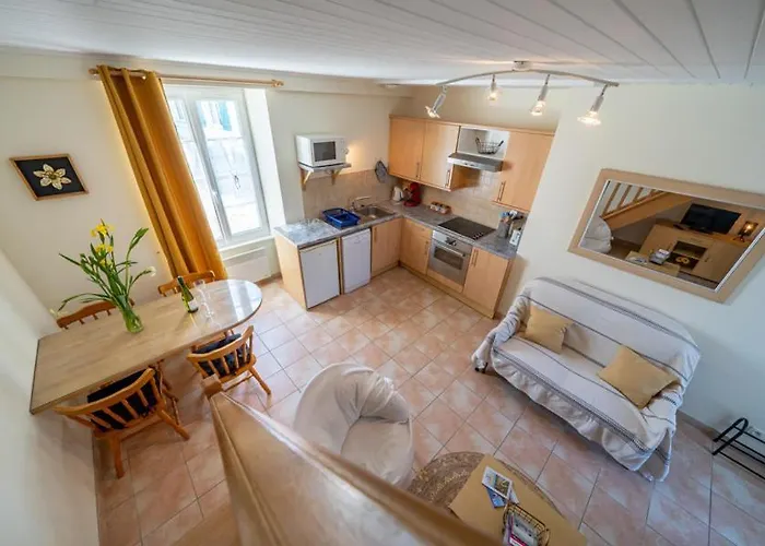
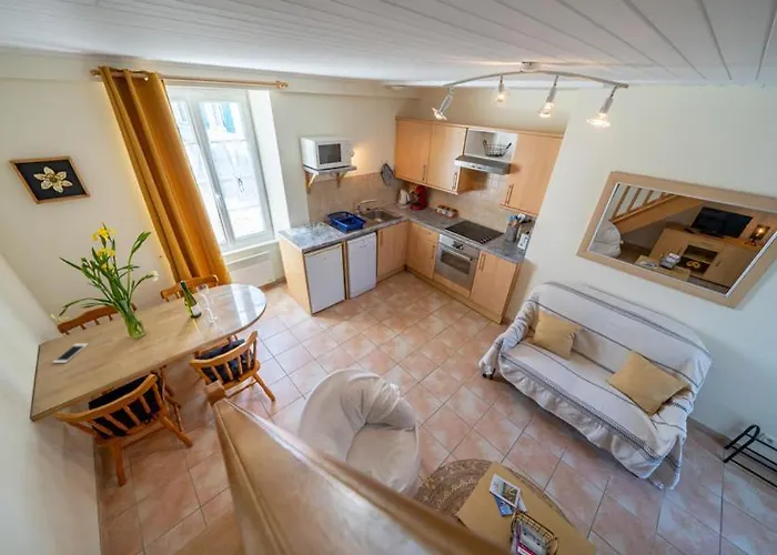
+ cell phone (71, 352)
